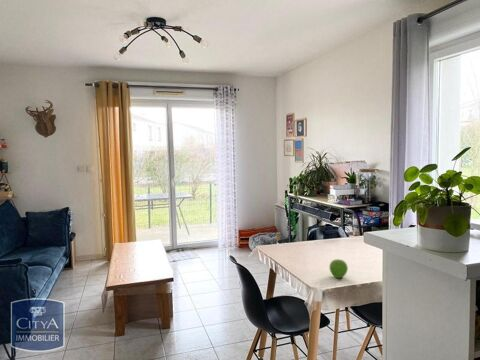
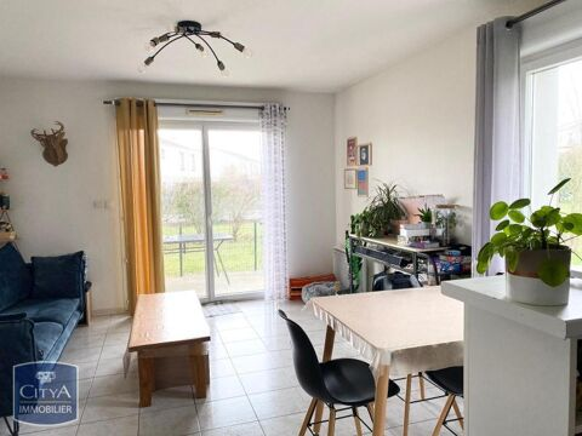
- fruit (338, 268)
